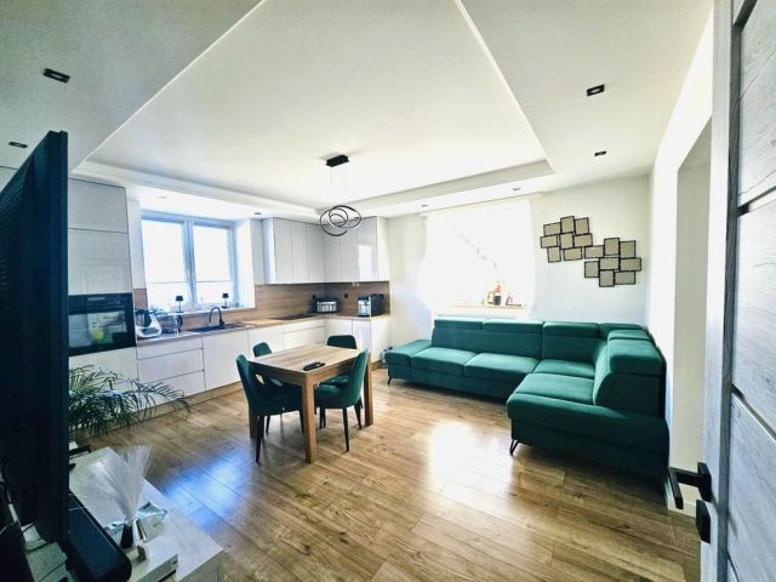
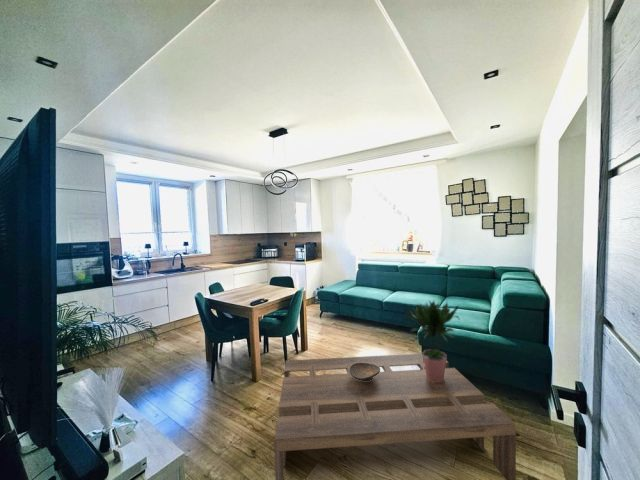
+ coffee table (376, 409)
+ decorative bowl (364, 372)
+ potted plant (429, 335)
